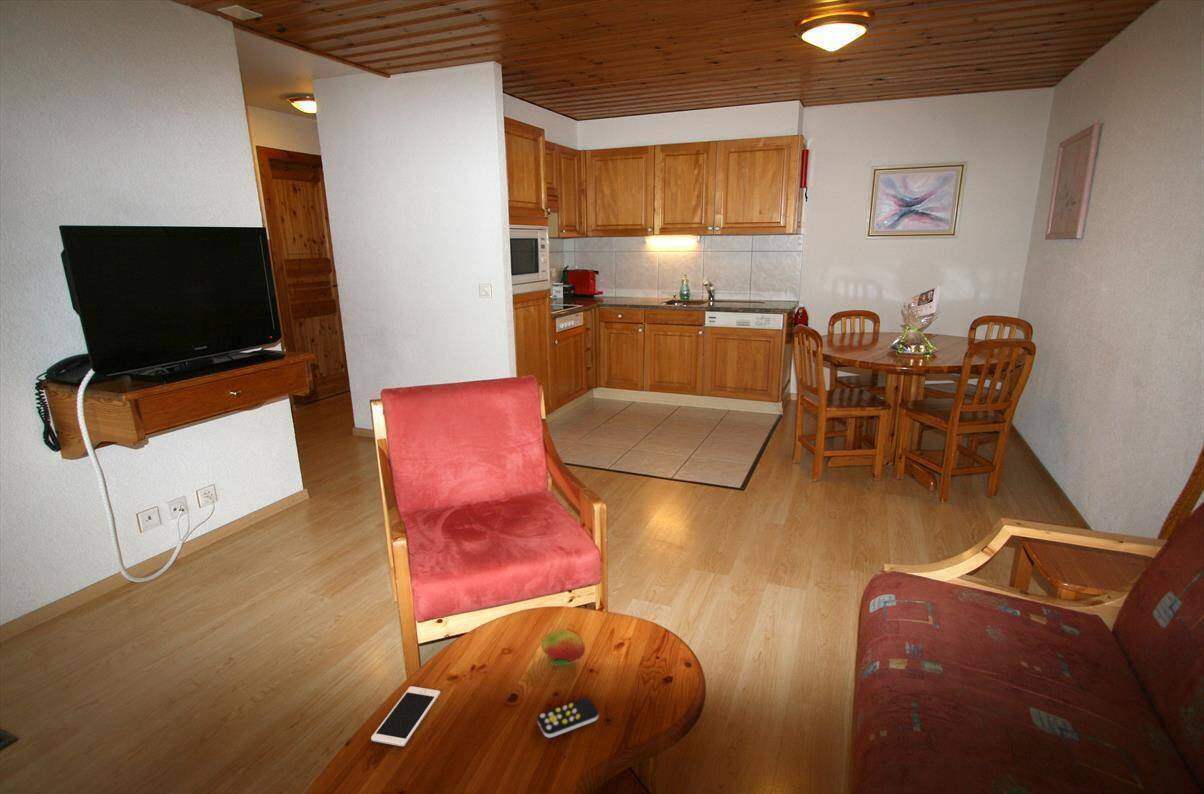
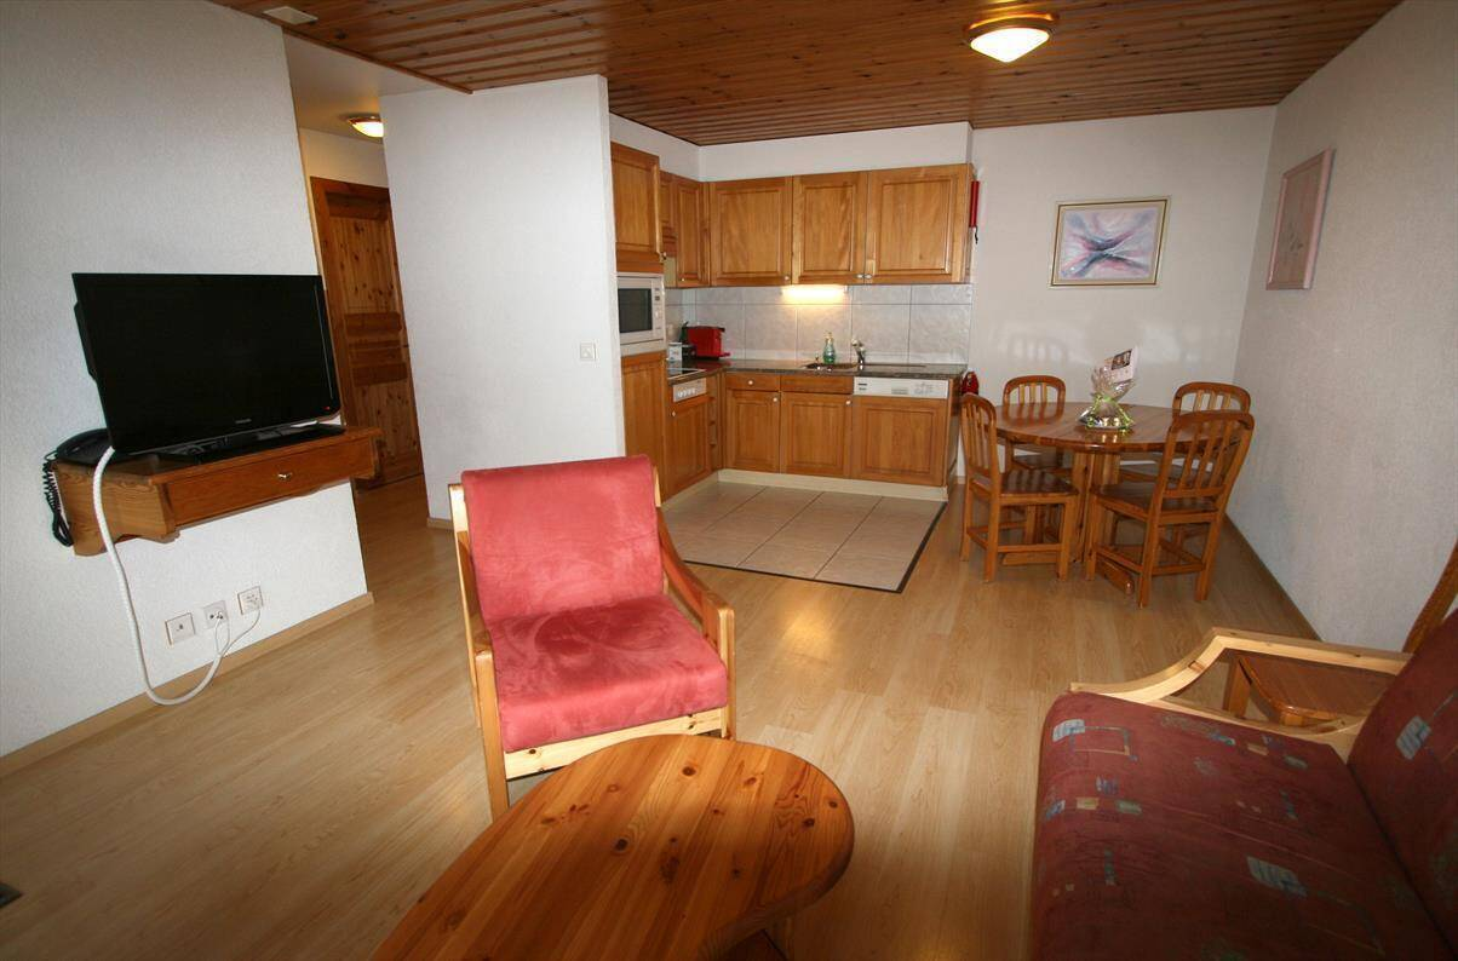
- remote control (568, 716)
- cell phone (407, 714)
- fruit (563, 645)
